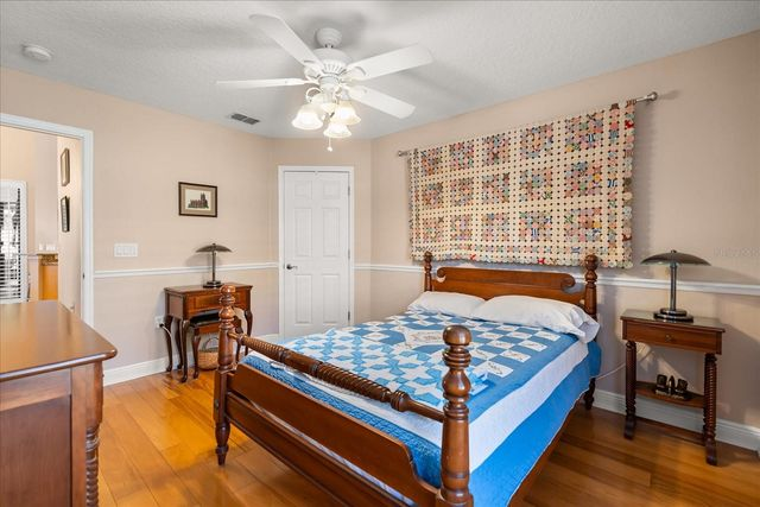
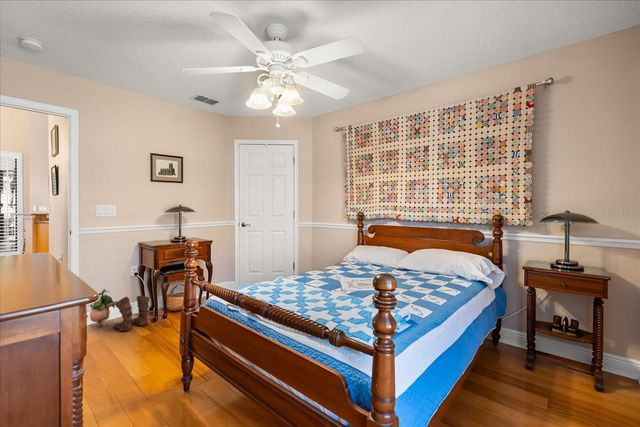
+ potted plant (102, 307)
+ boots (128, 311)
